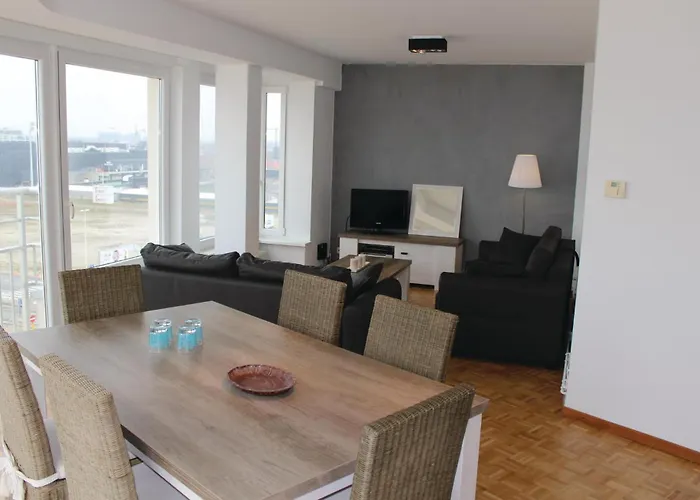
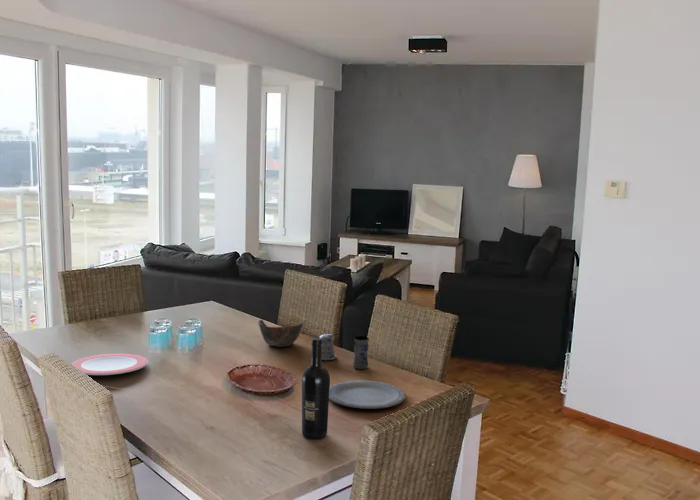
+ pepper shaker (324, 345)
+ plate (109, 365)
+ plate (365, 395)
+ bowl (278, 333)
+ wine bottle (315, 387)
+ jar (360, 352)
